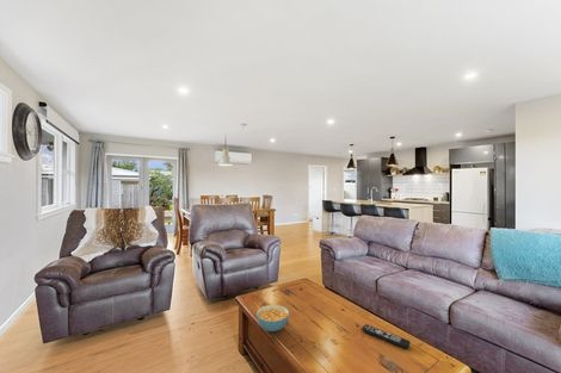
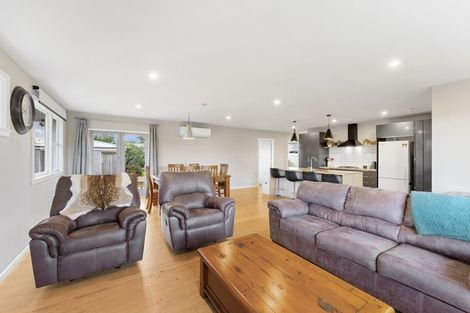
- cereal bowl (272, 321)
- remote control (384, 336)
